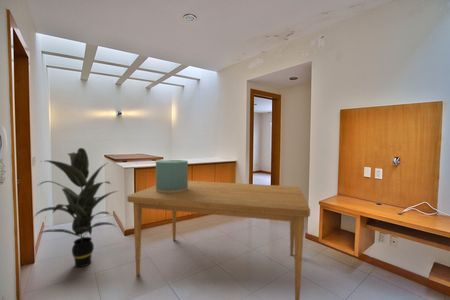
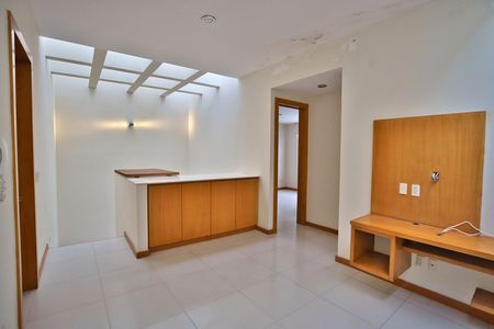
- decorative container (172, 175)
- indoor plant (78, 207)
- dining table (224, 215)
